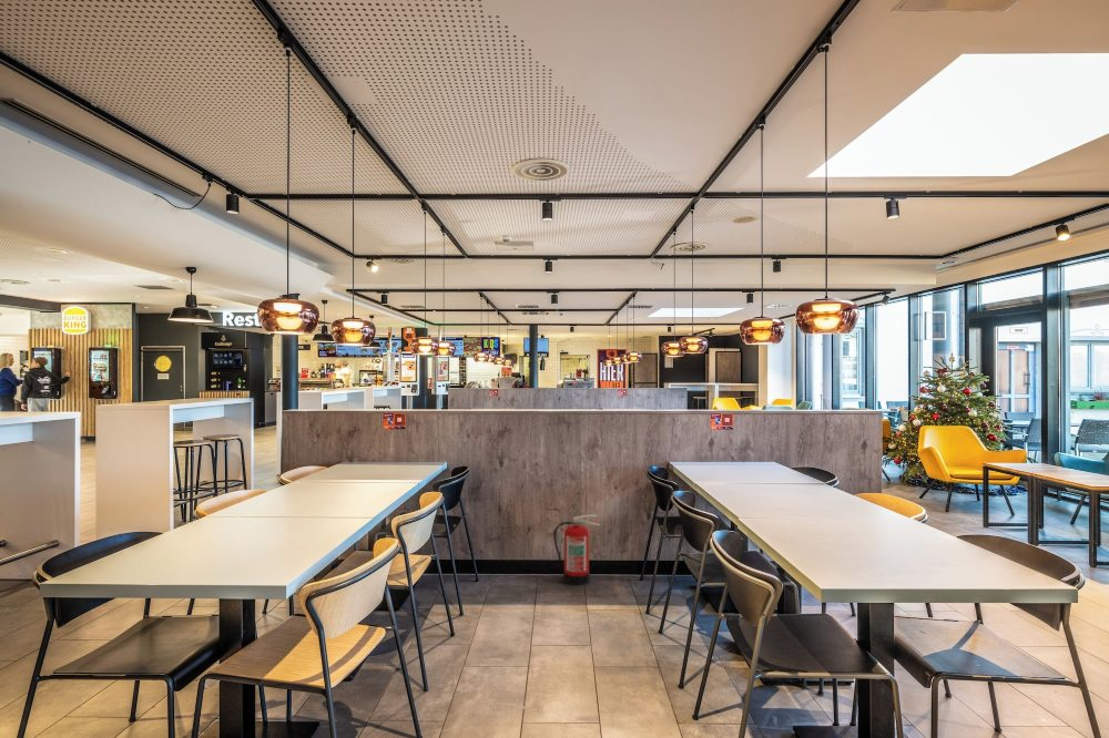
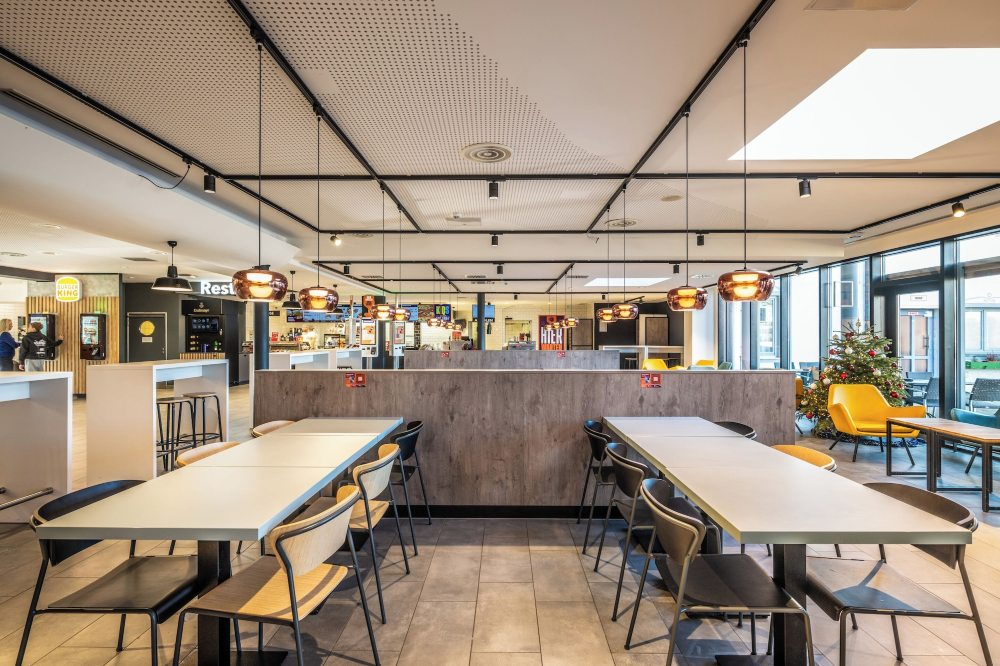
- fire extinguisher (577, 547)
